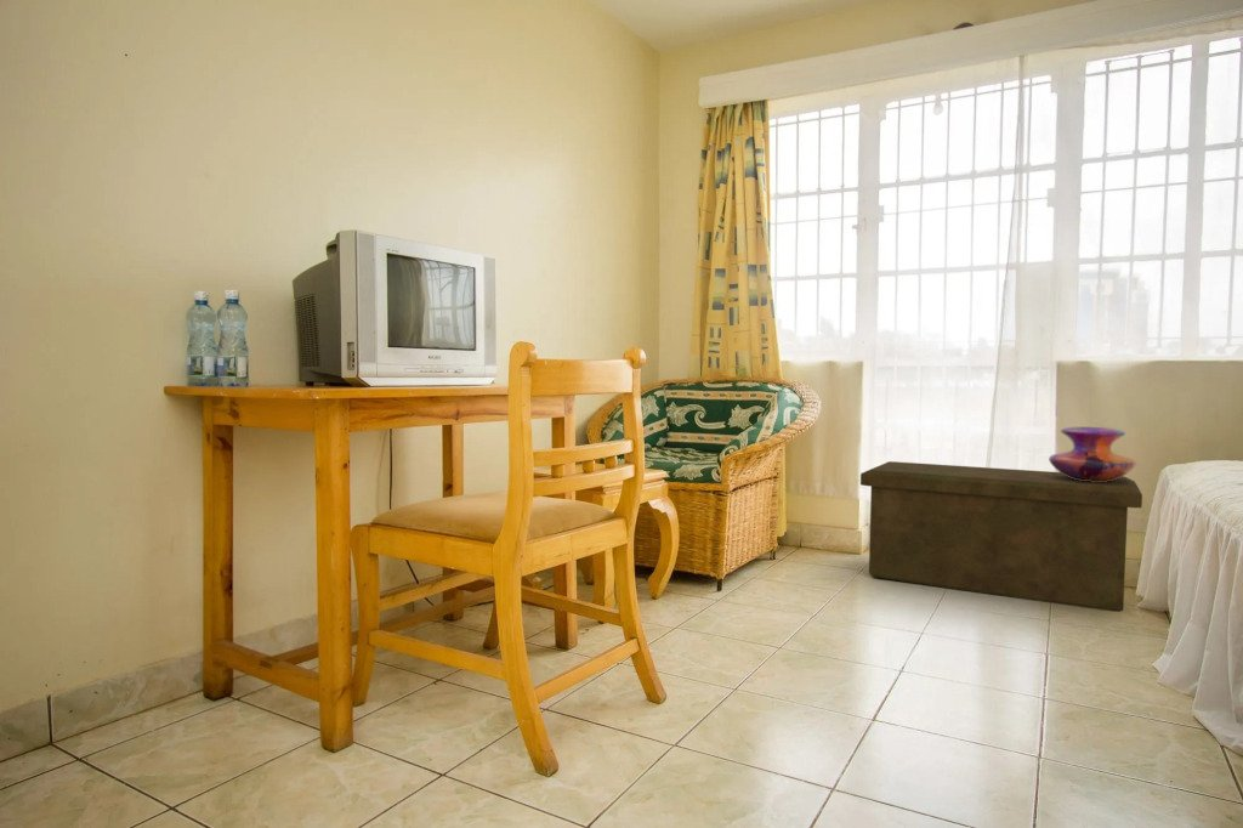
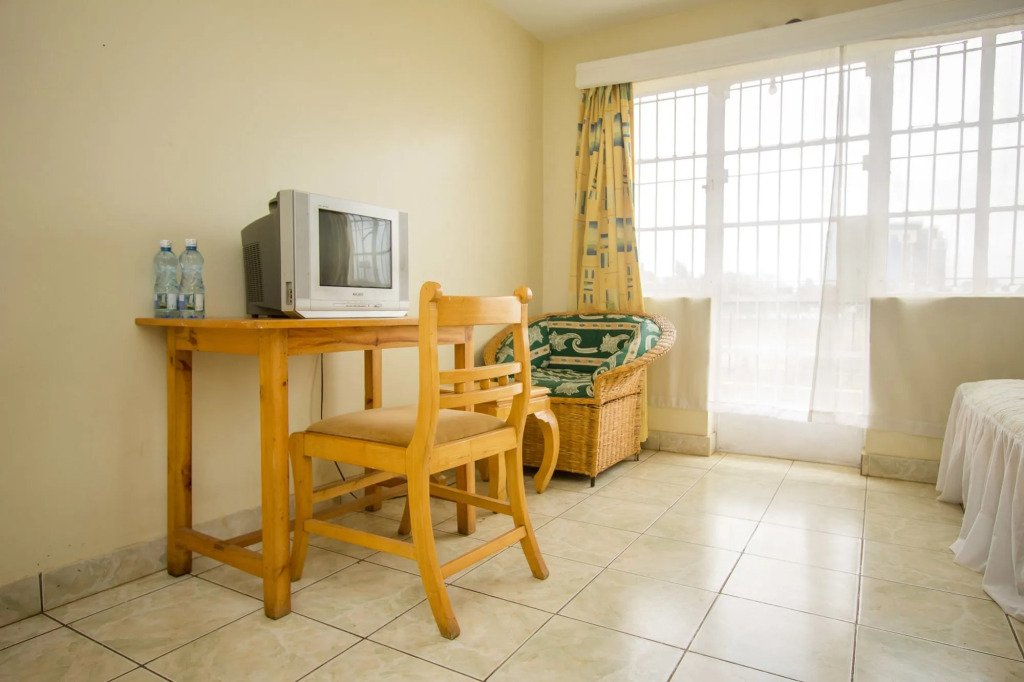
- decorative vase (1091, 453)
- storage bench (992, 527)
